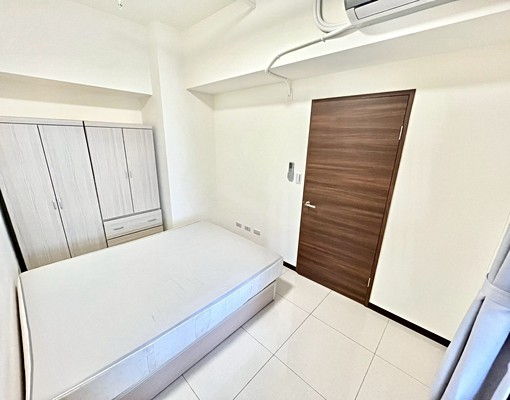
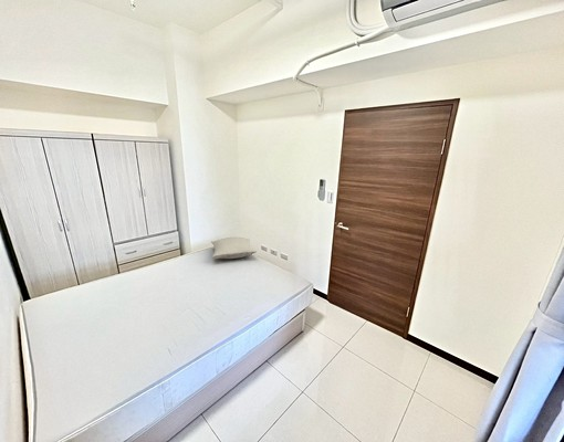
+ pillow (232, 246)
